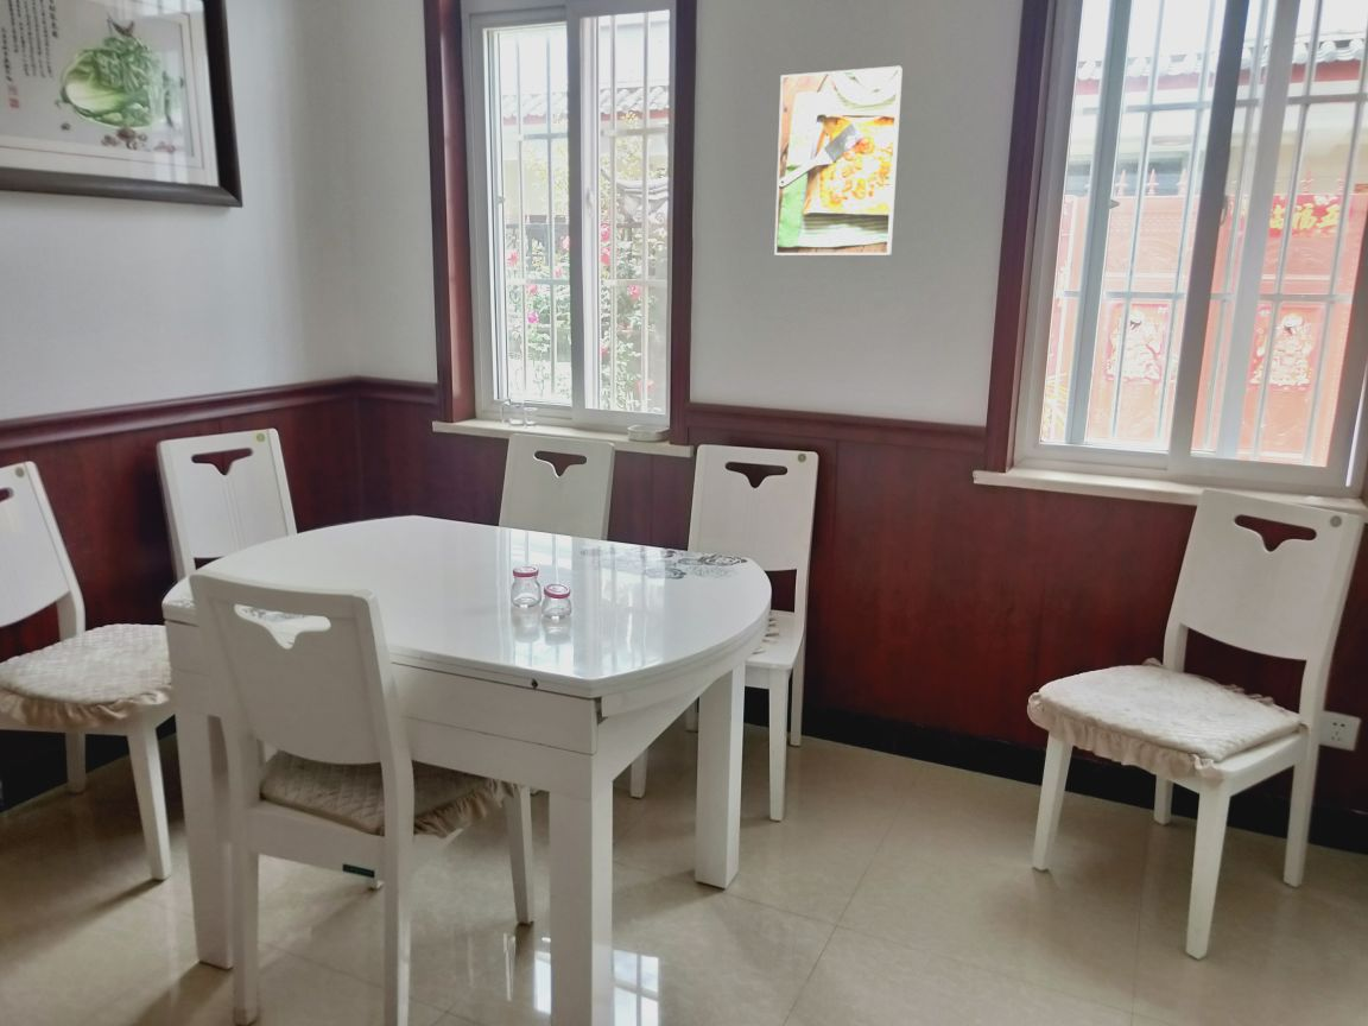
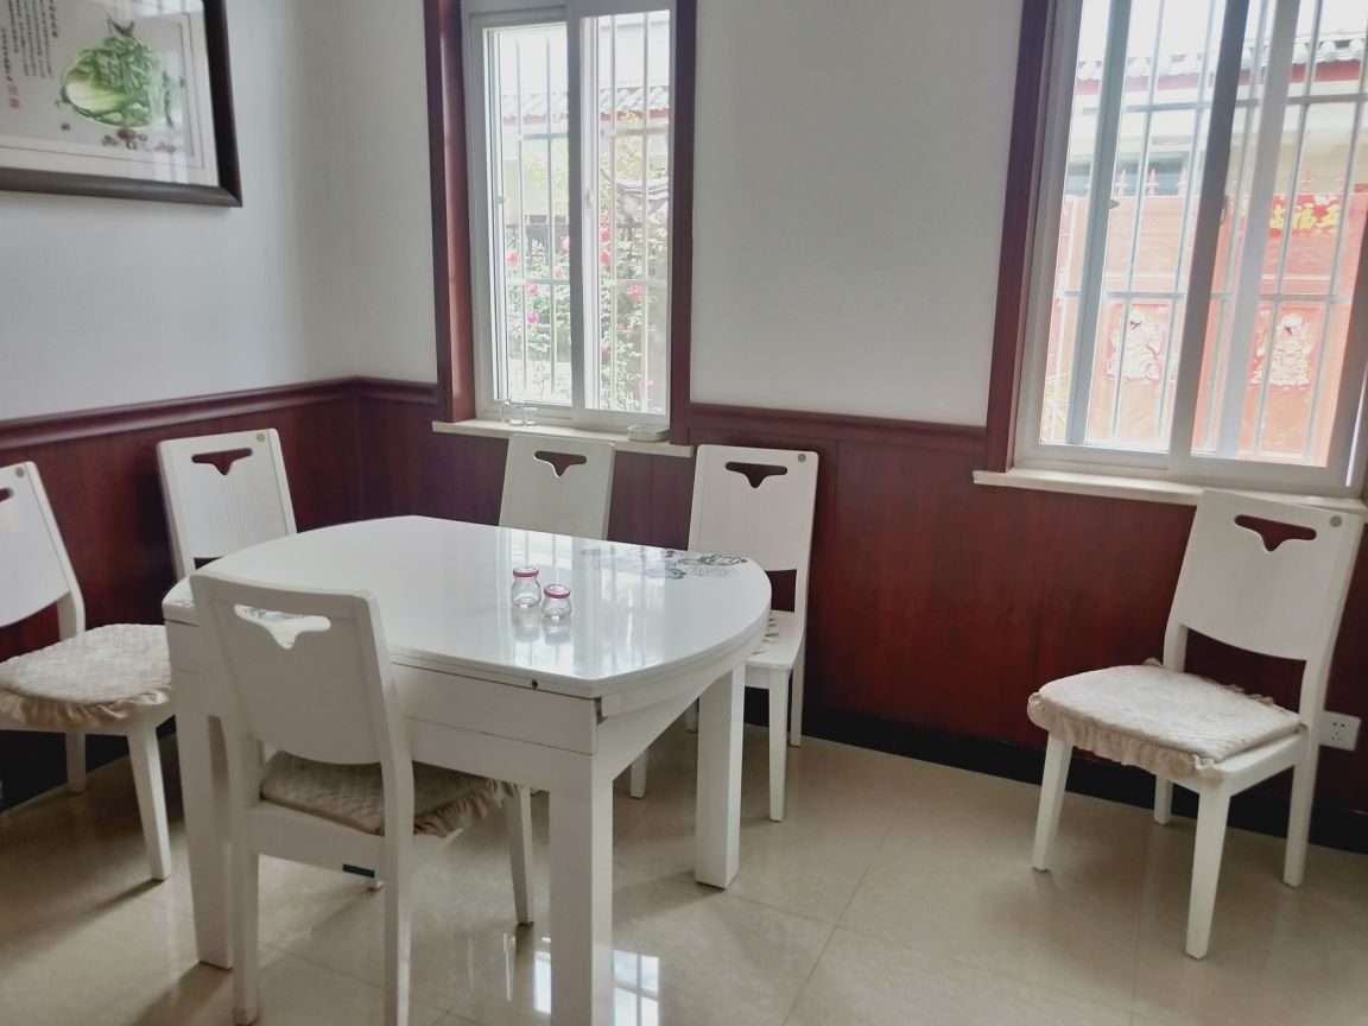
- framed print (836, 165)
